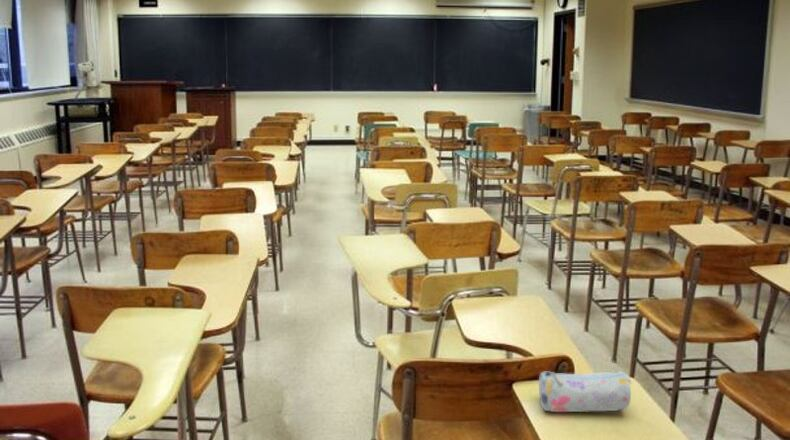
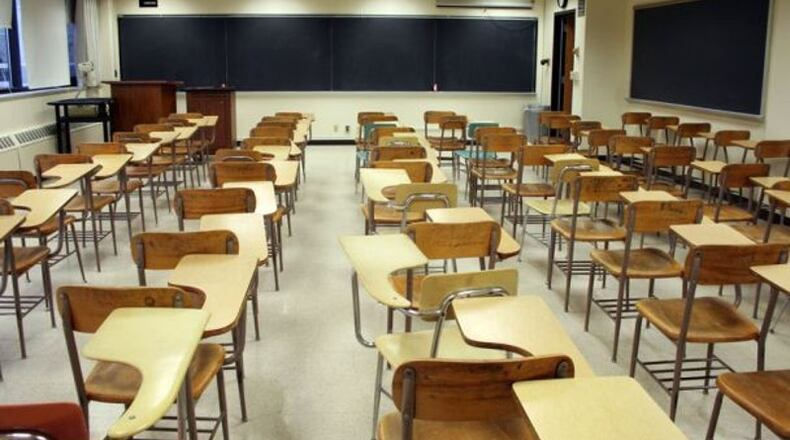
- pencil case (583, 389)
